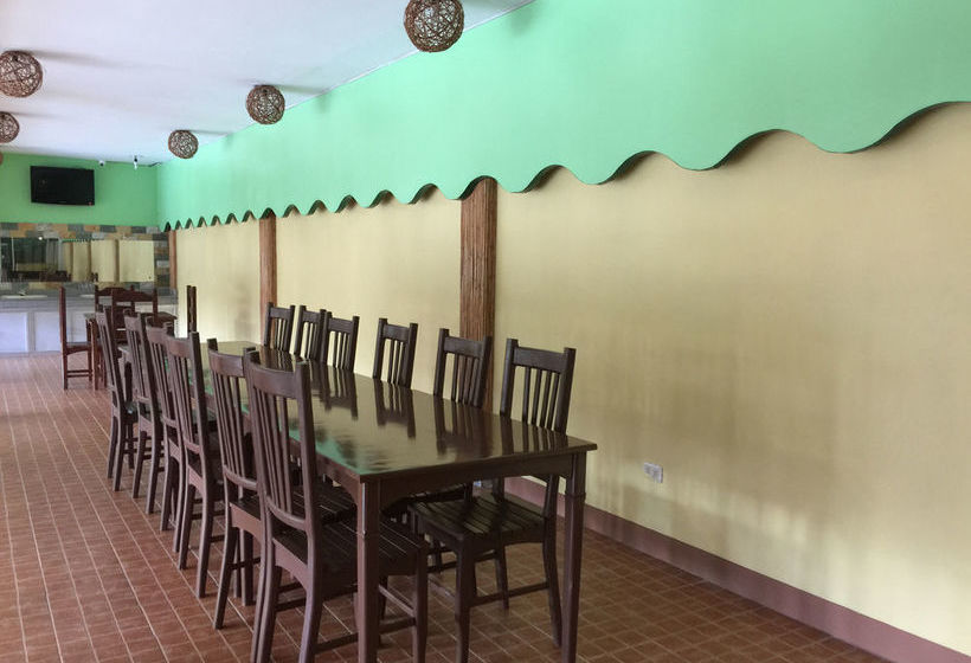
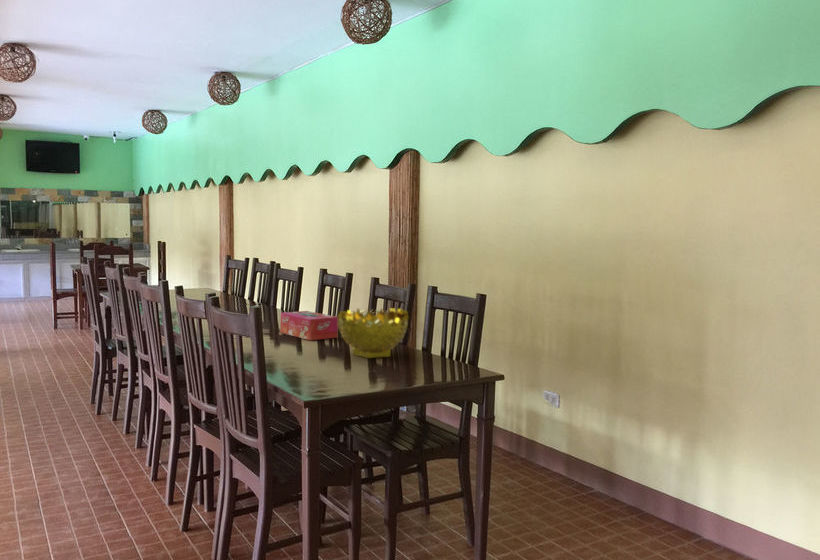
+ tissue box (308, 324)
+ decorative bowl (372, 332)
